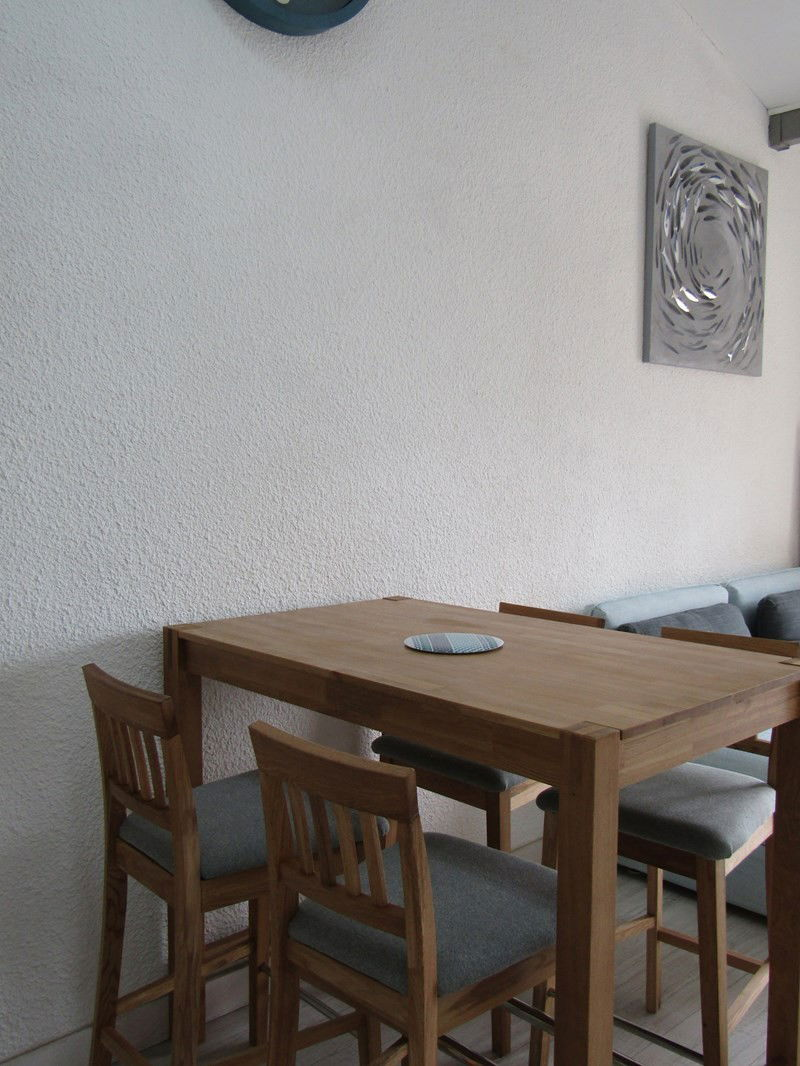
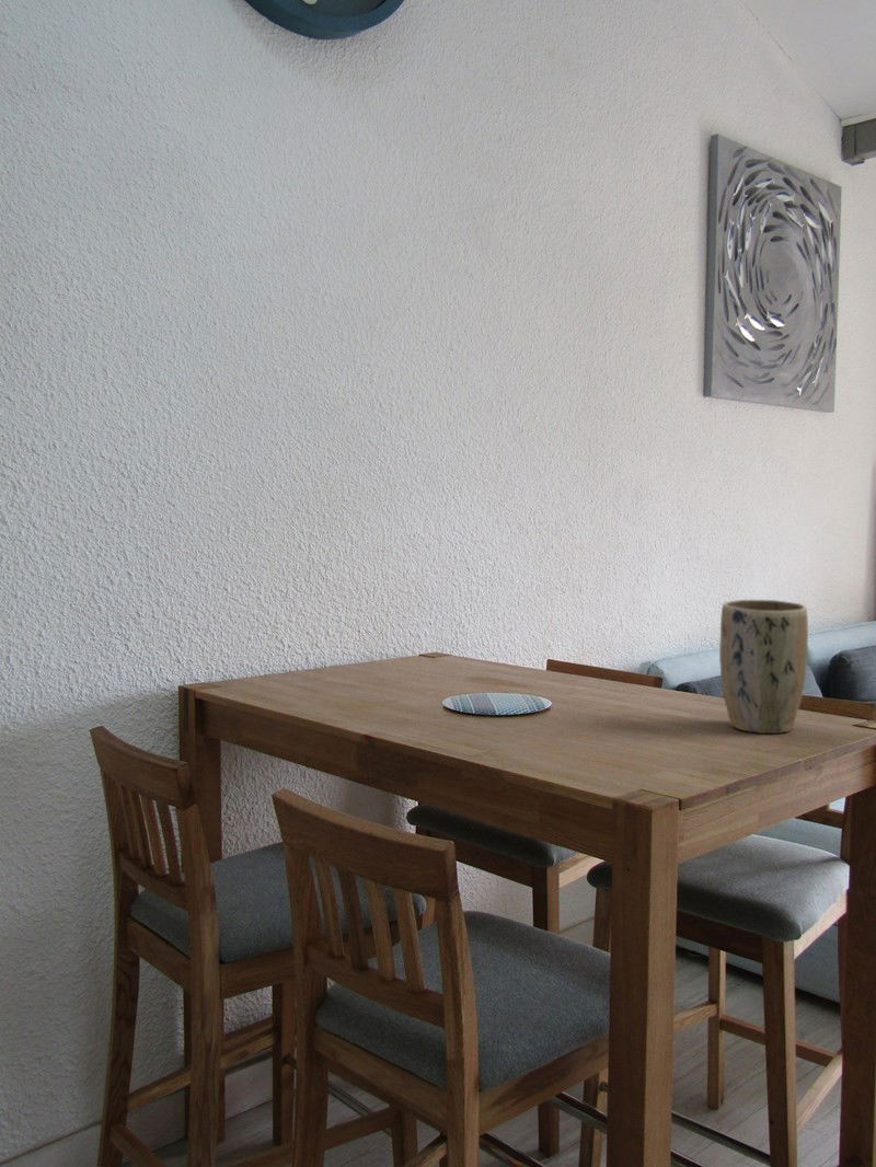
+ plant pot (762, 666)
